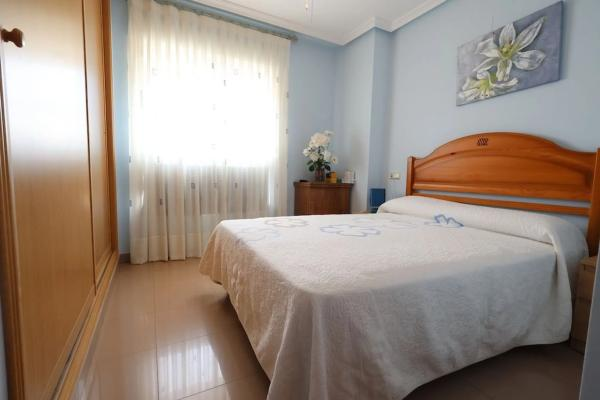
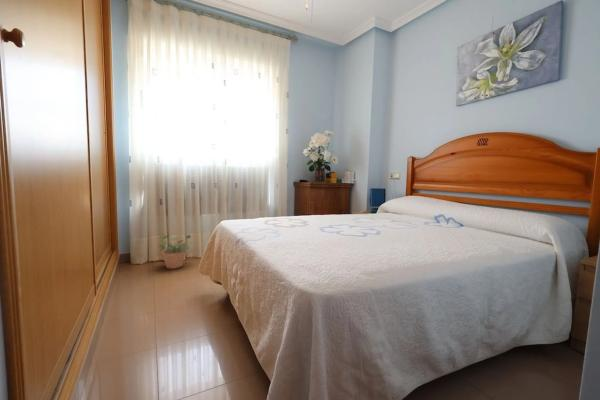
+ potted plant (177, 250)
